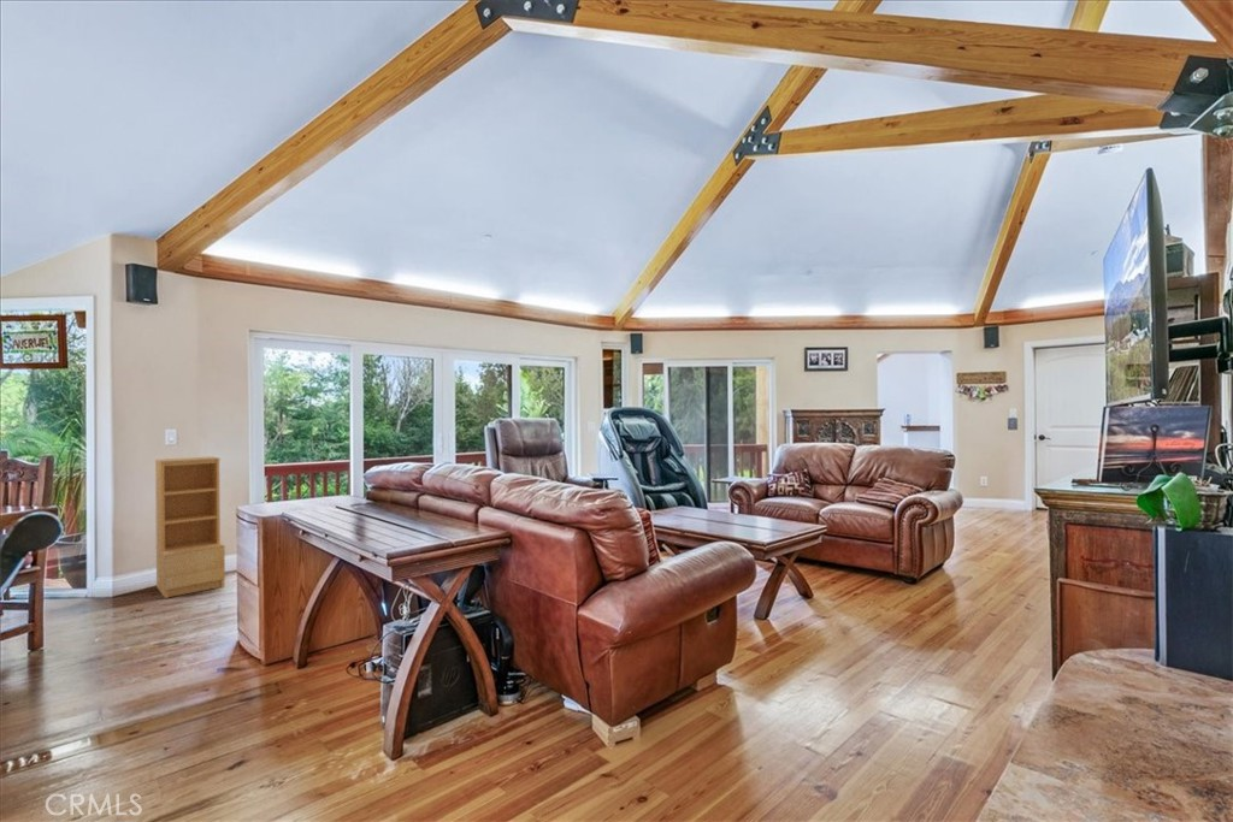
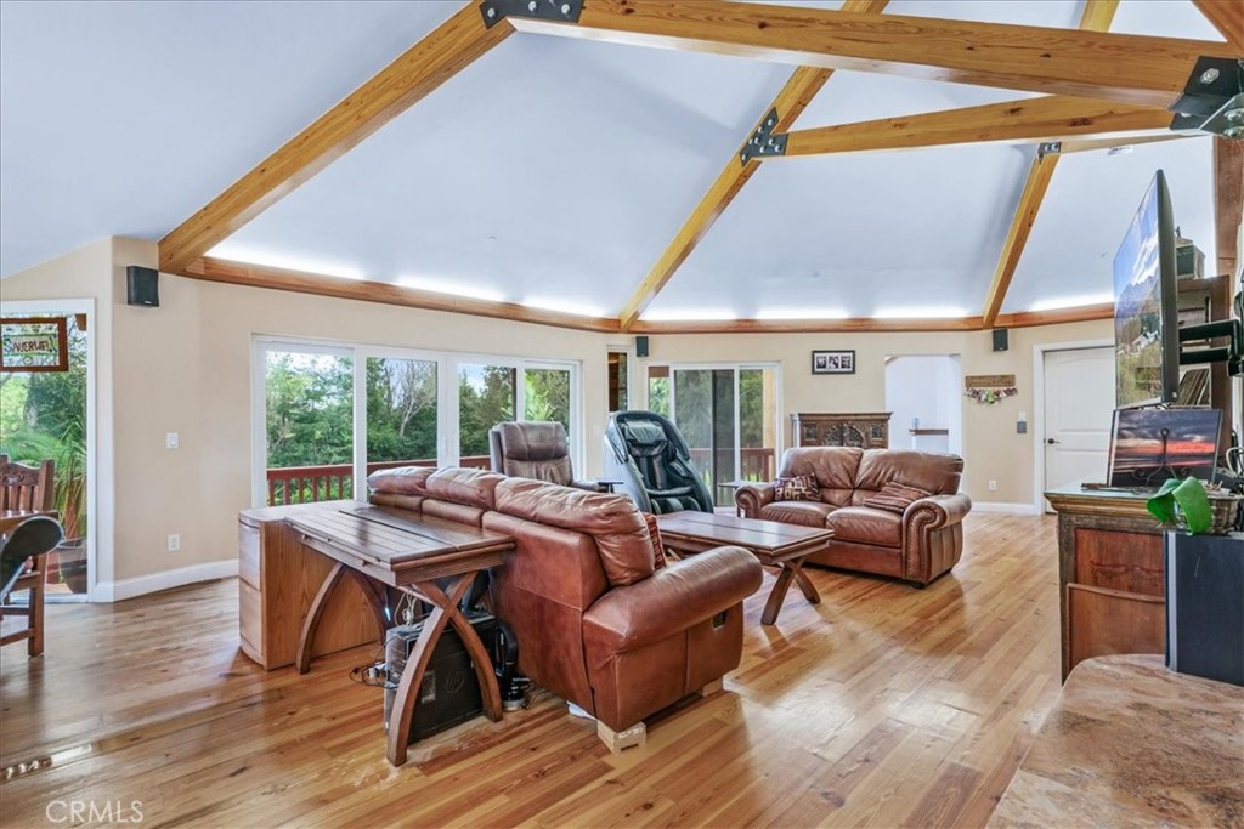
- bookshelf (189, 522)
